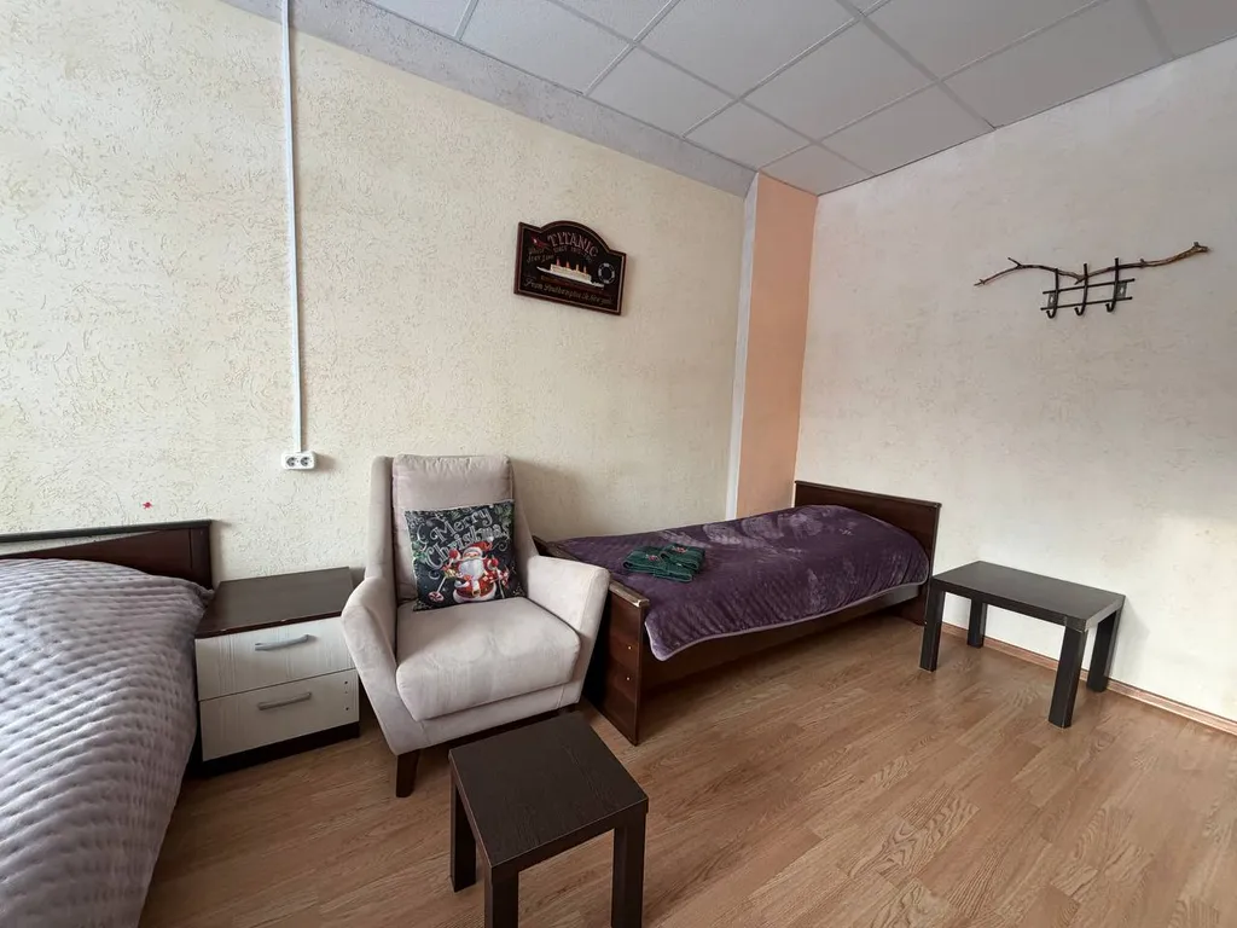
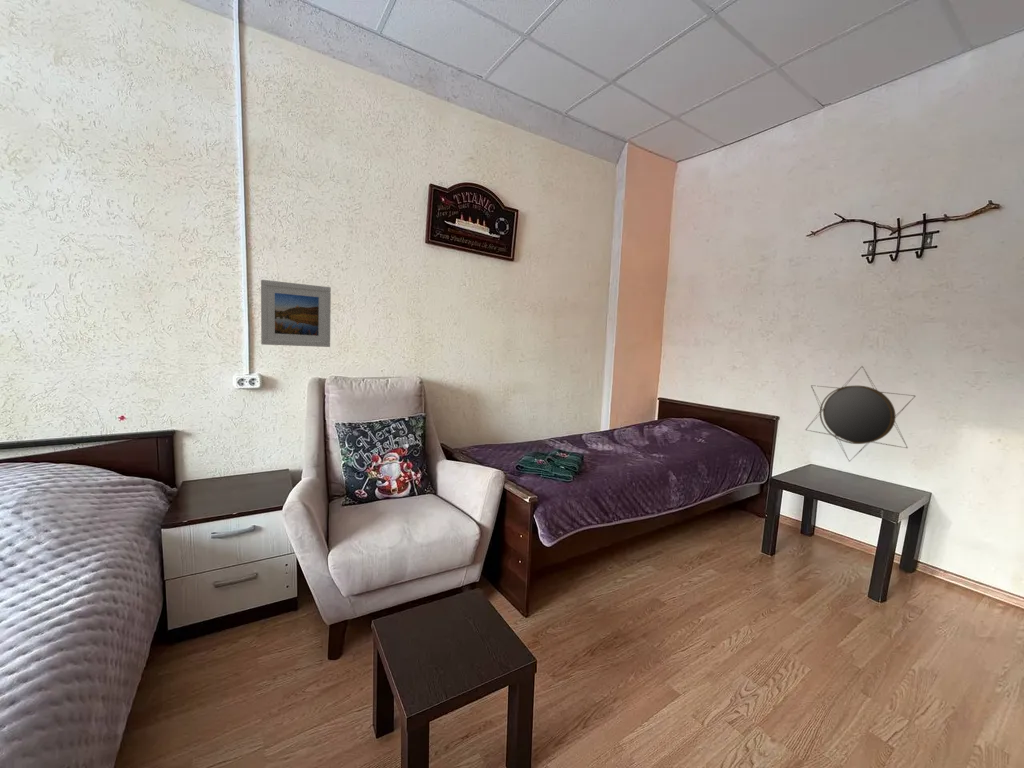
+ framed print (297, 314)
+ home mirror (855, 414)
